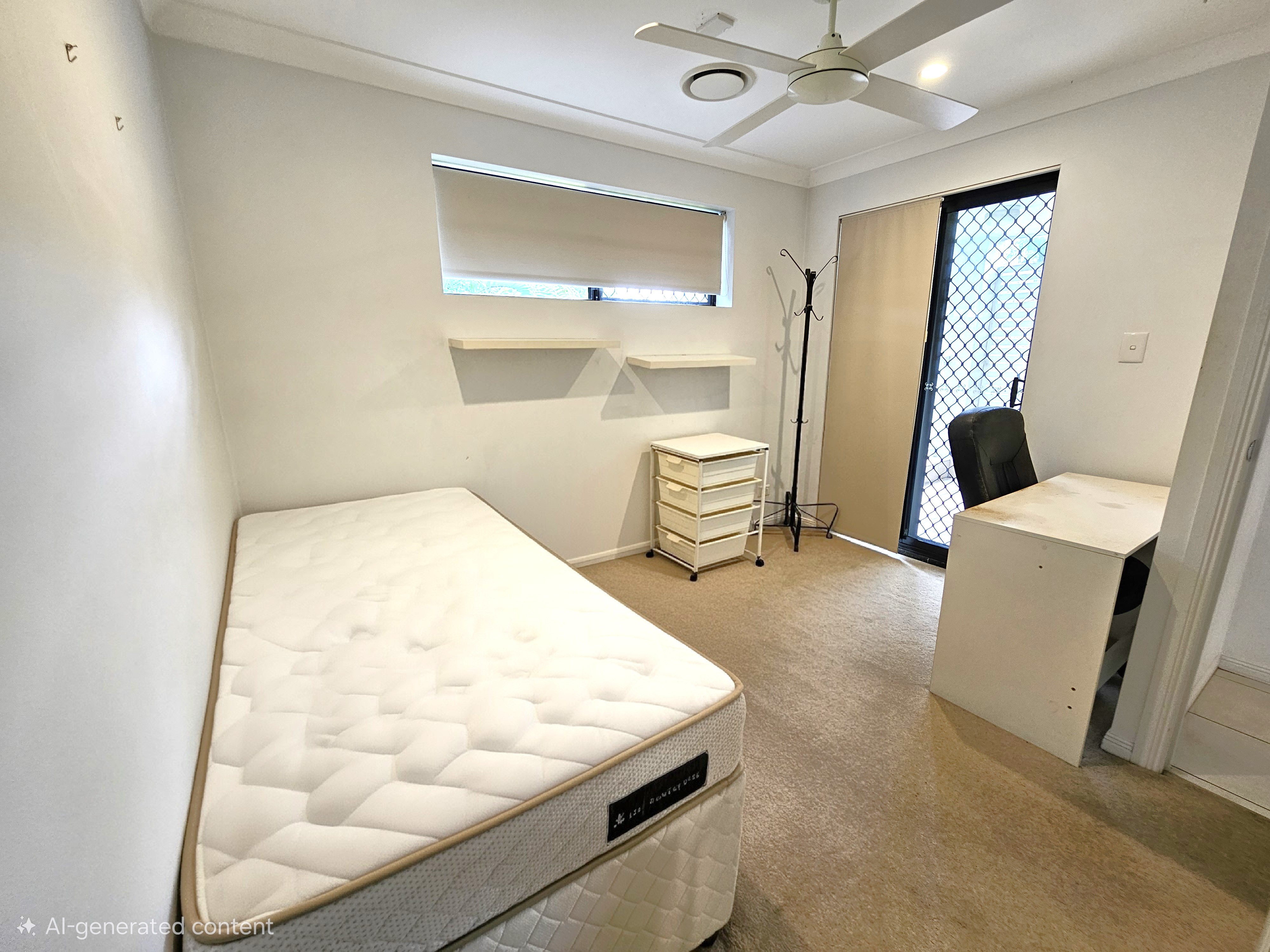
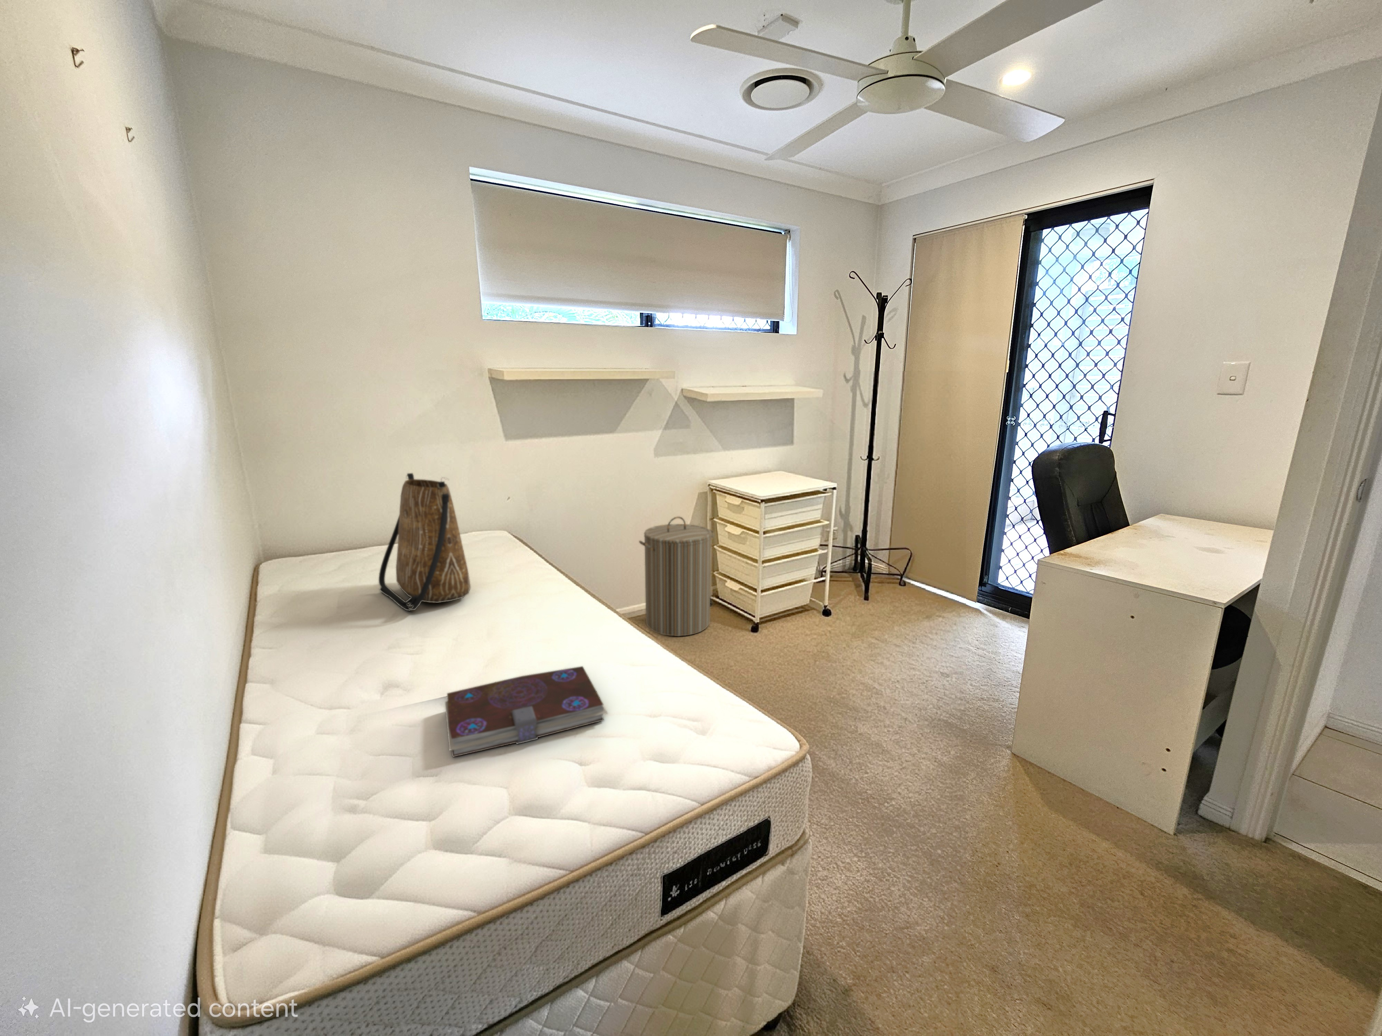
+ tote bag (424, 538)
+ laundry hamper (678, 570)
+ book (526, 705)
